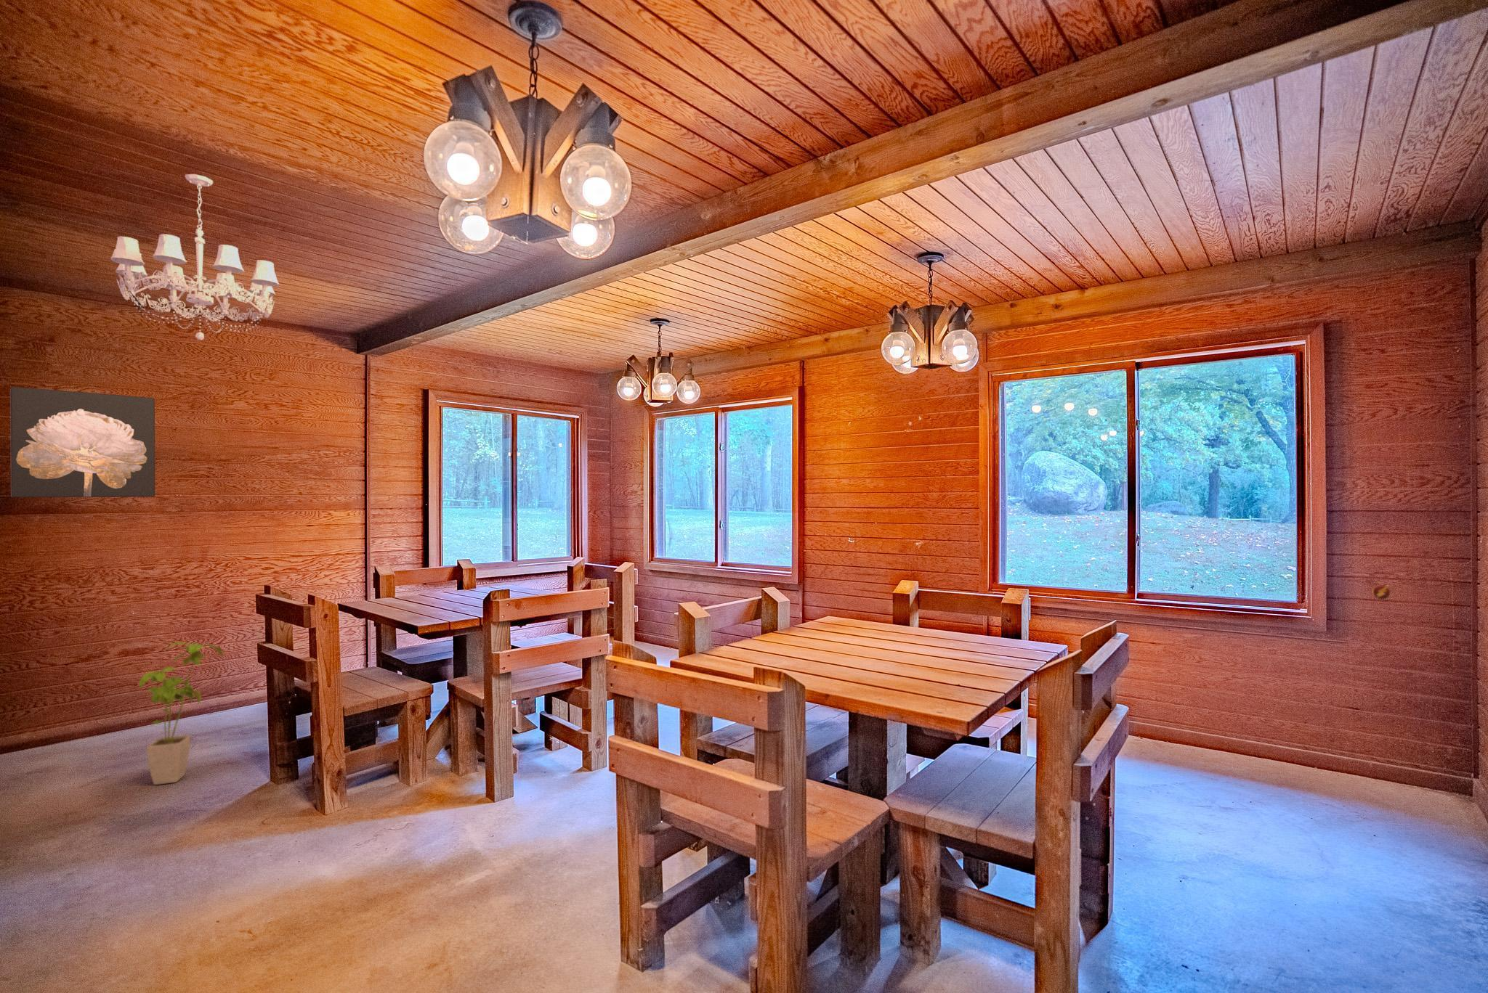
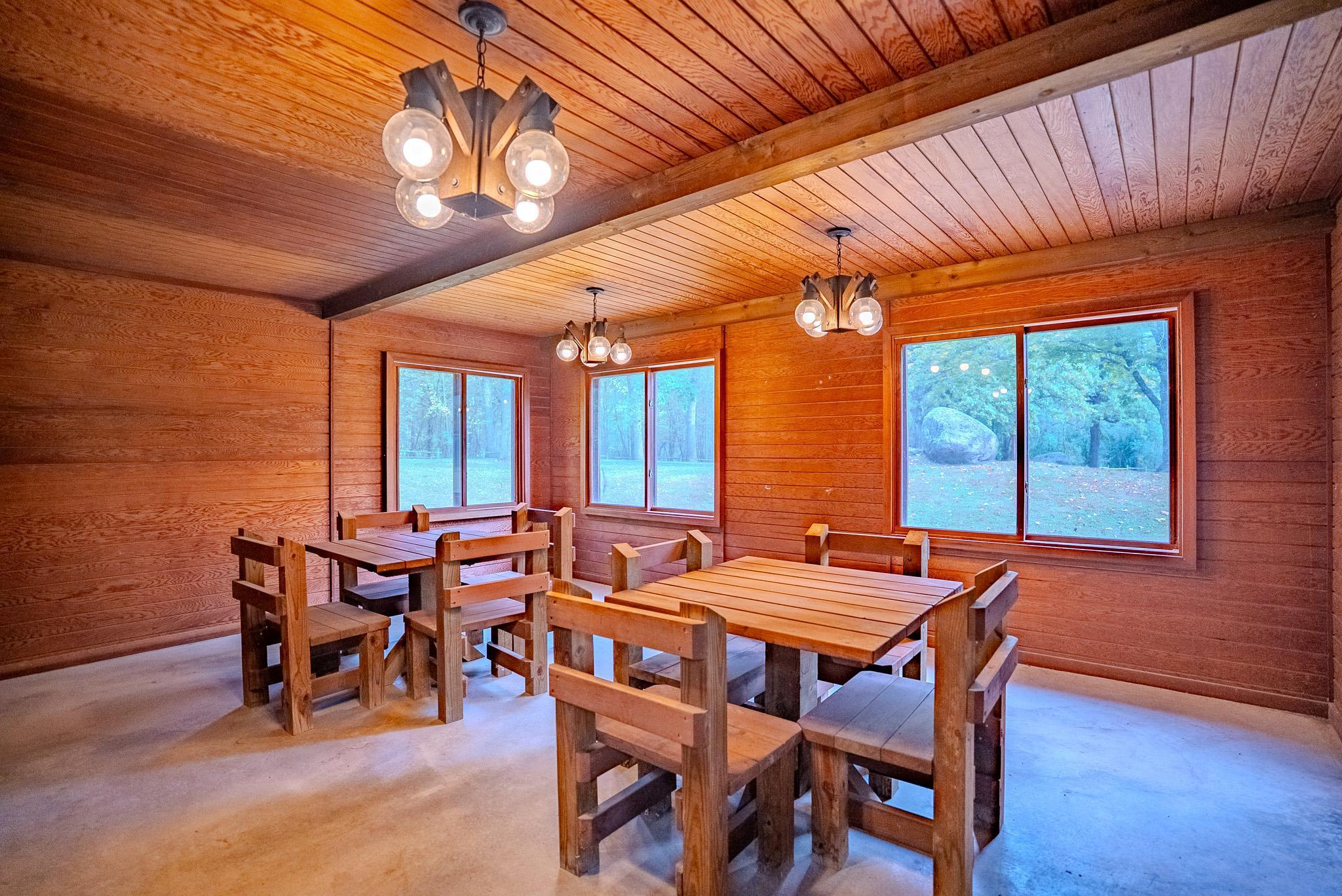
- wall art (86, 444)
- house plant (180, 708)
- badge (1382, 592)
- chandelier (200, 259)
